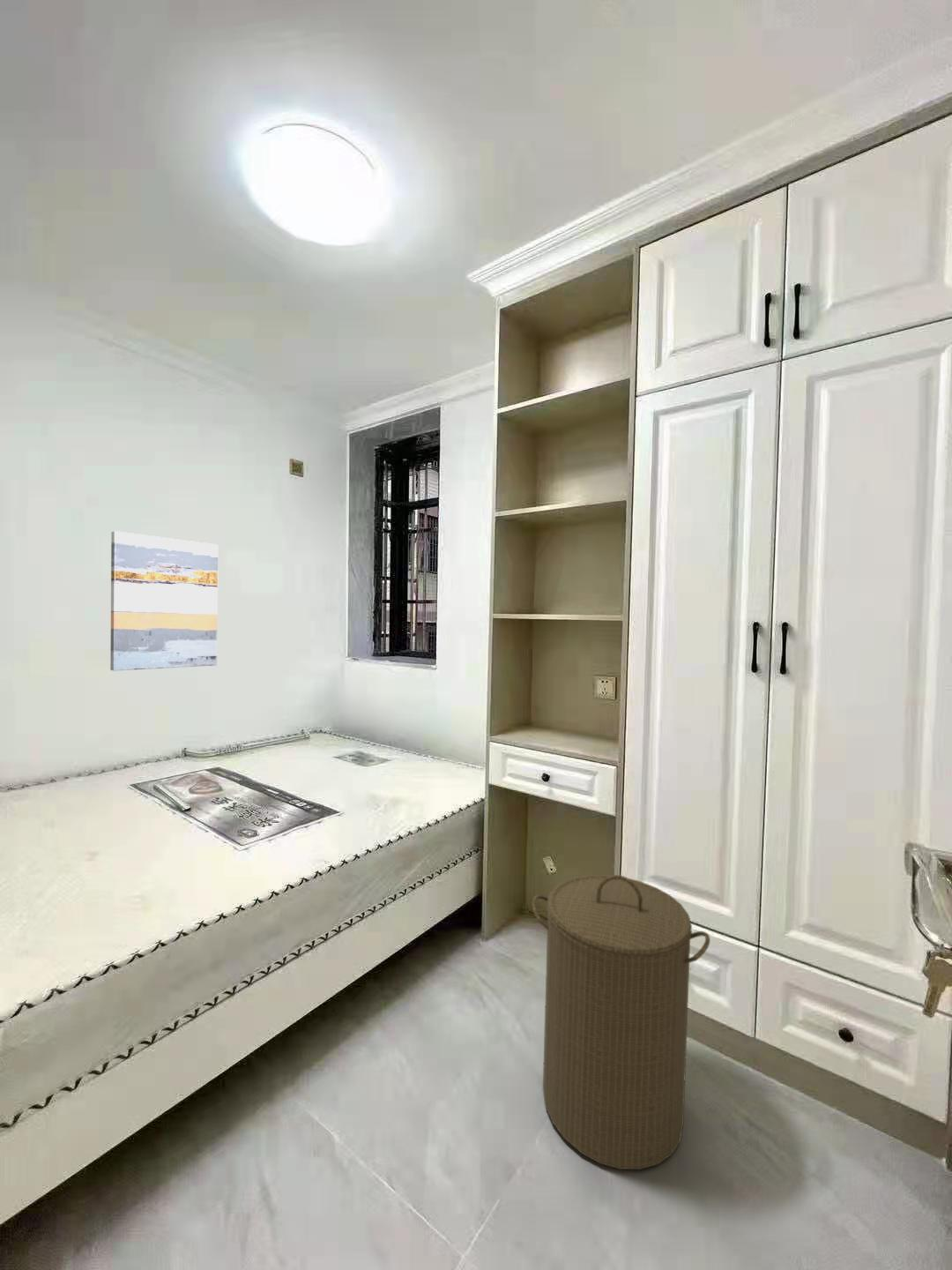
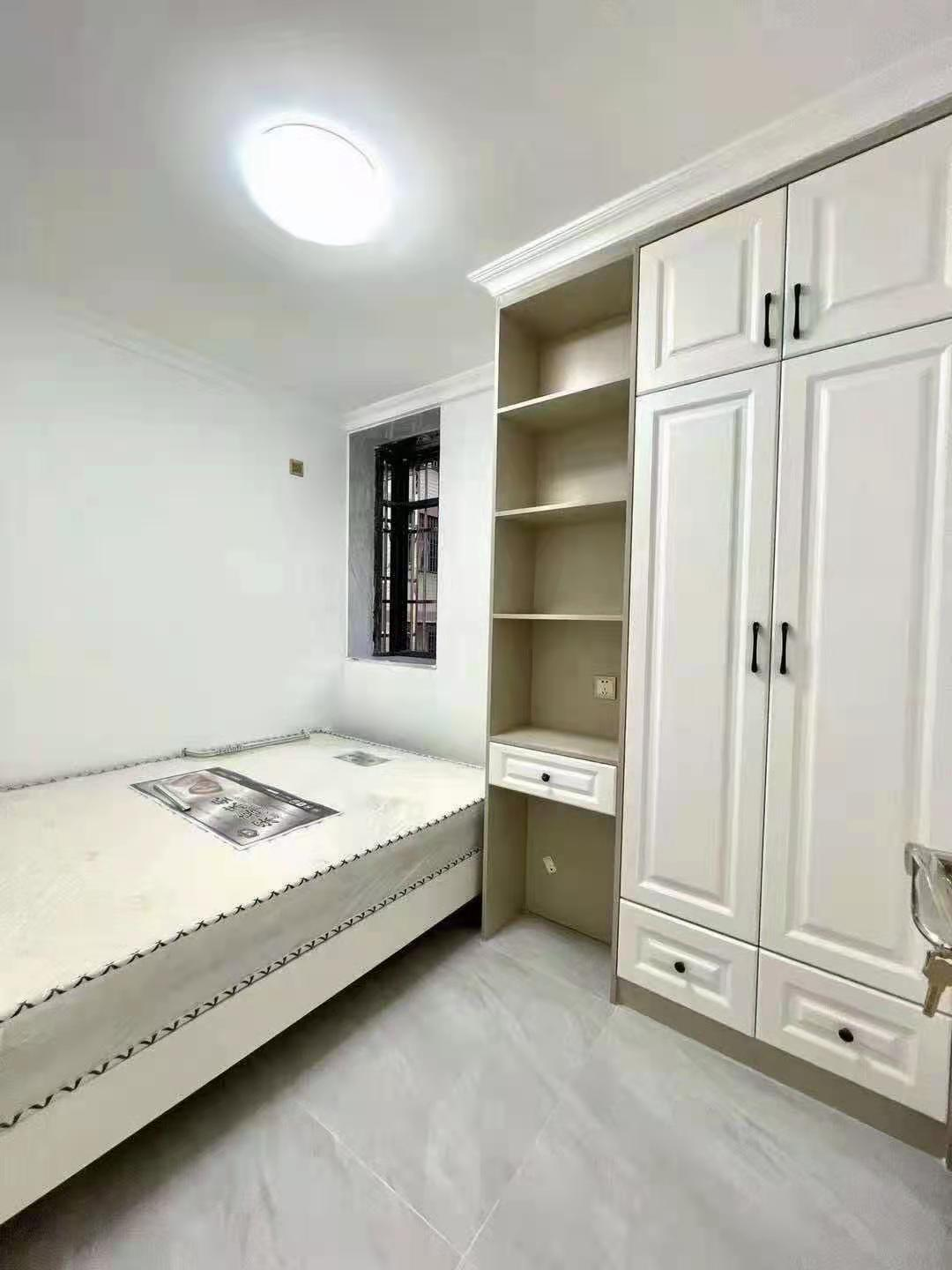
- wall art (167, 603)
- laundry hamper (614, 990)
